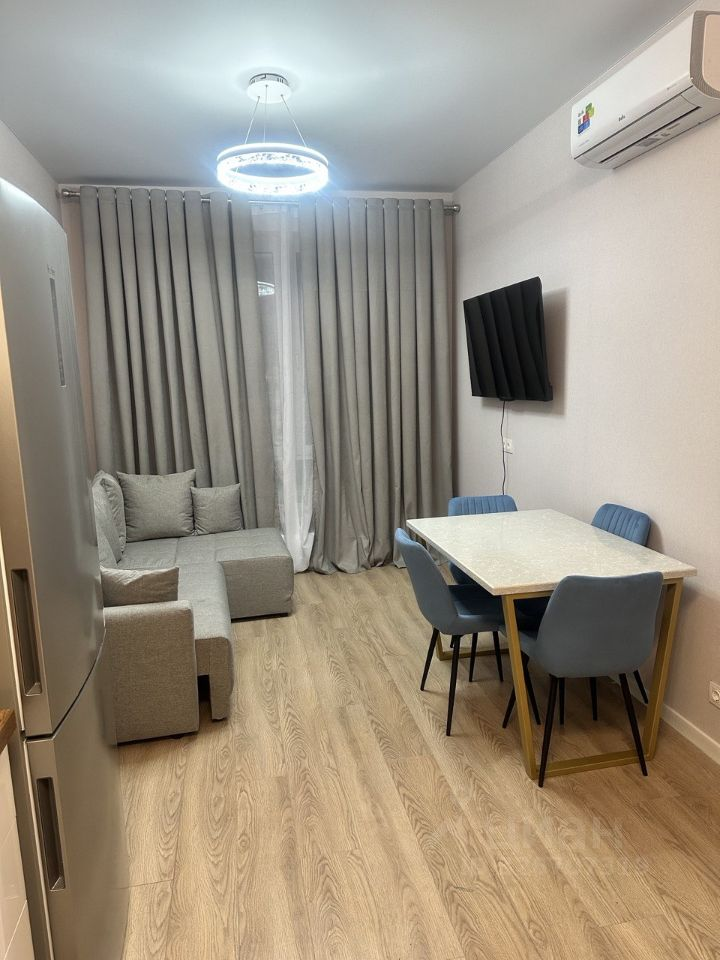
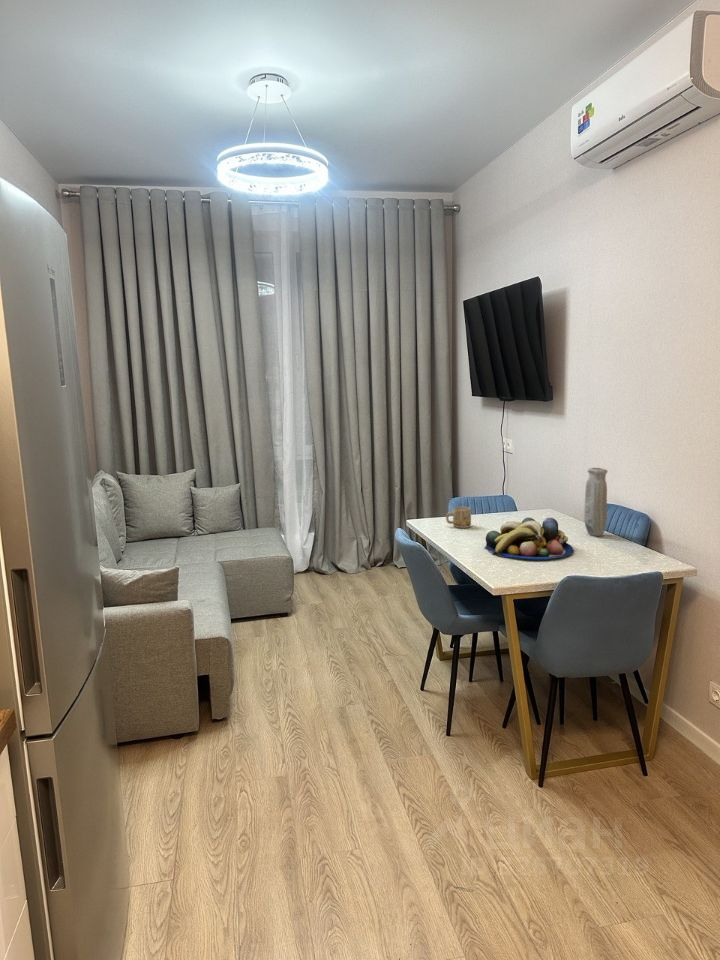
+ mug (458, 517)
+ fruit bowl (529, 534)
+ vase (595, 502)
